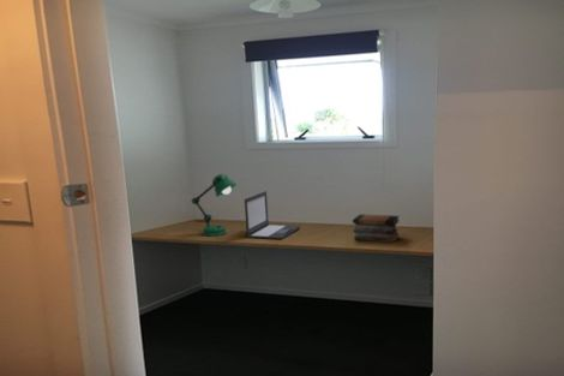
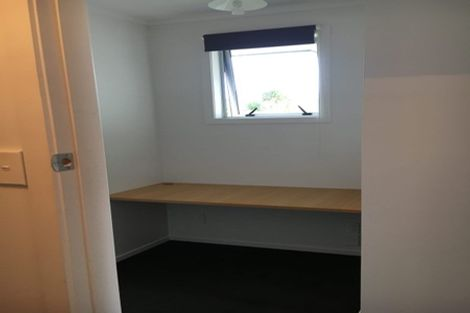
- book stack (376, 227)
- laptop (266, 214)
- desk lamp (216, 196)
